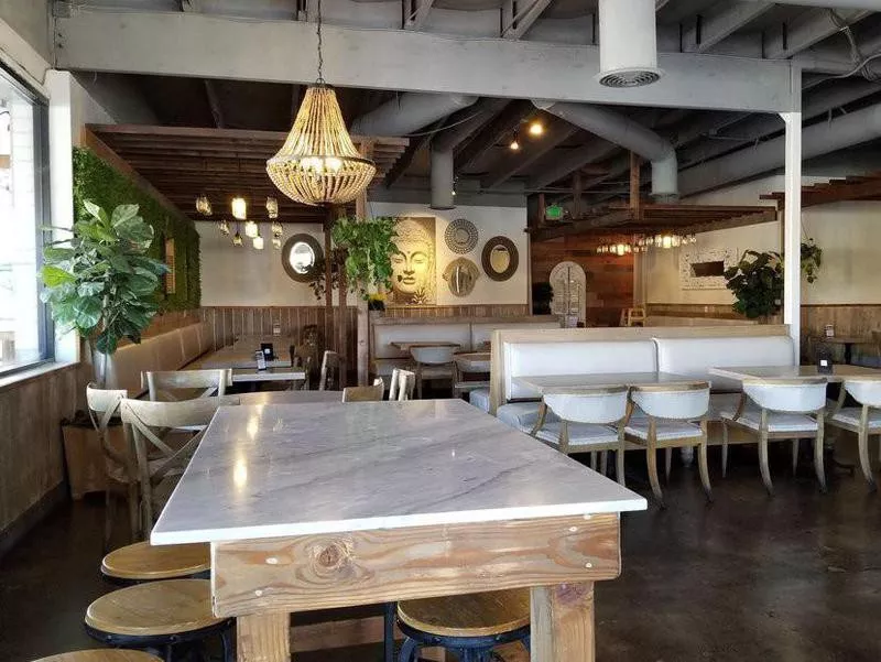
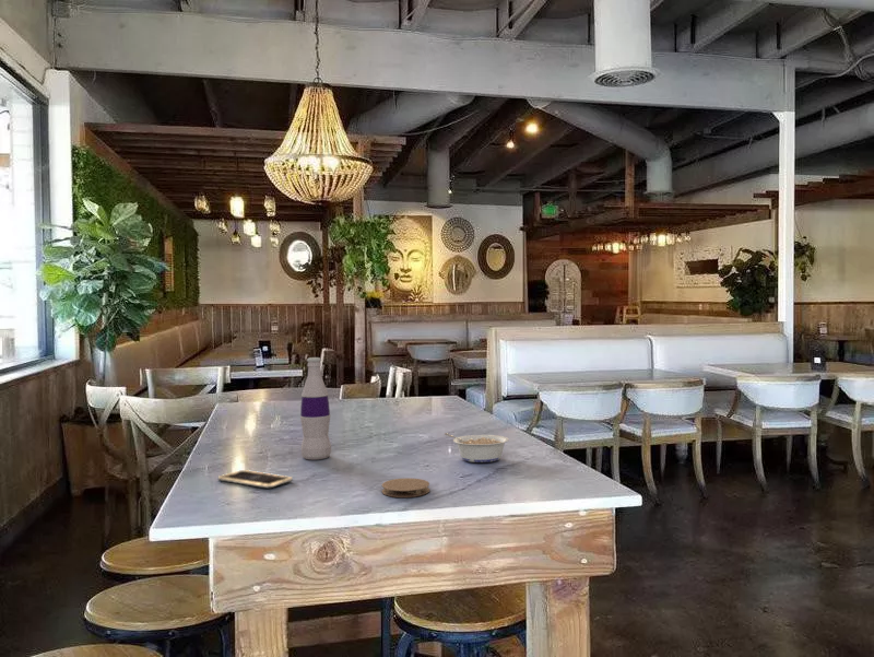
+ legume (479, 447)
+ smartphone (255, 478)
+ coaster (405, 486)
+ bottle (315, 407)
